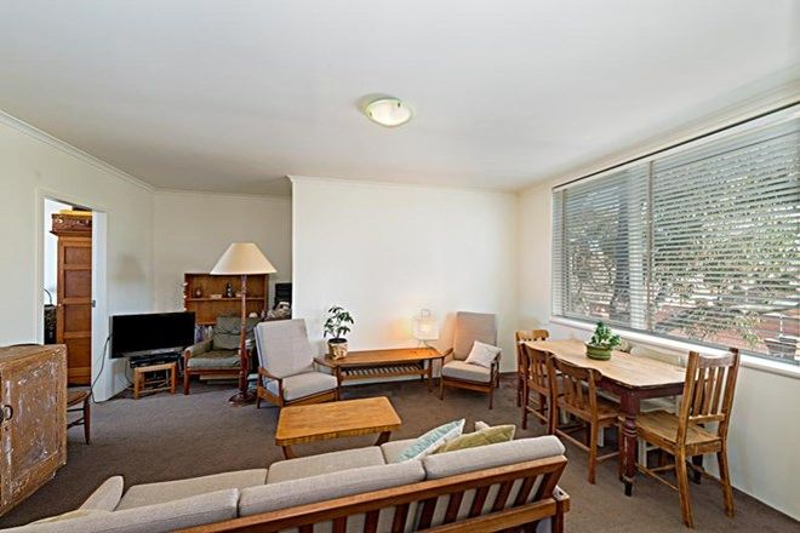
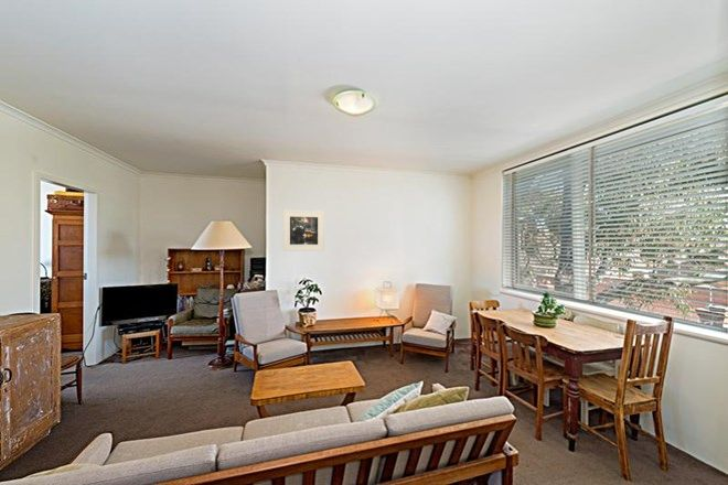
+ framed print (303, 230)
